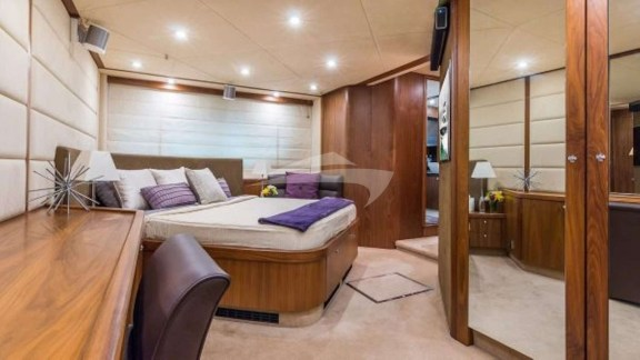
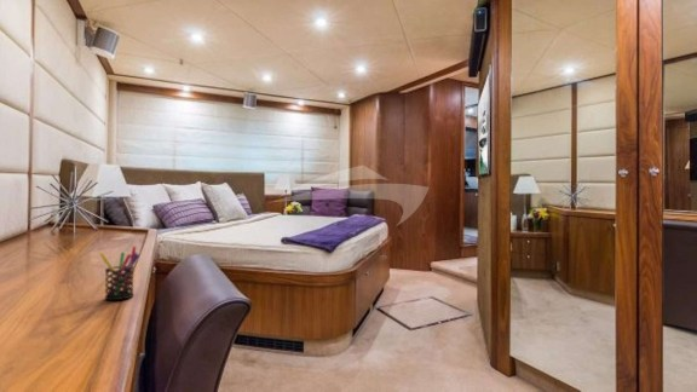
+ pen holder (121, 271)
